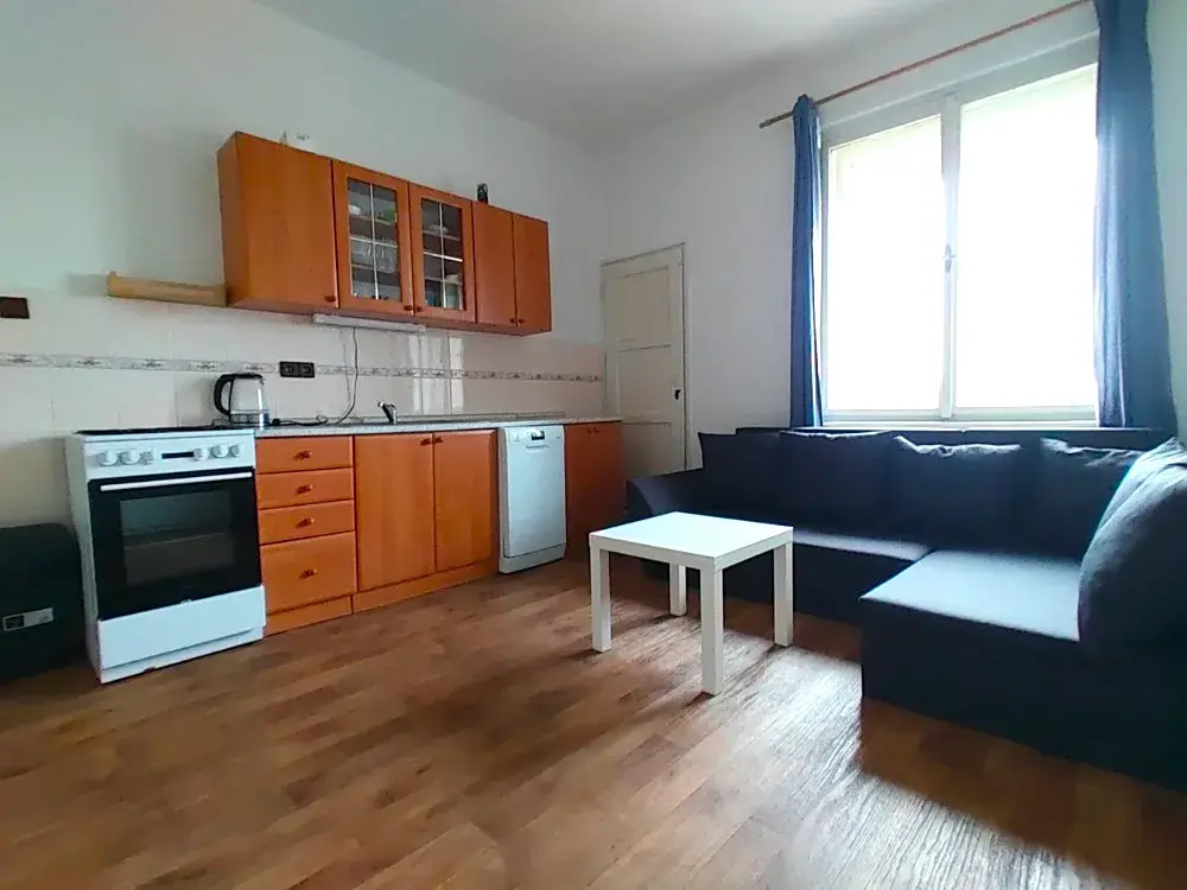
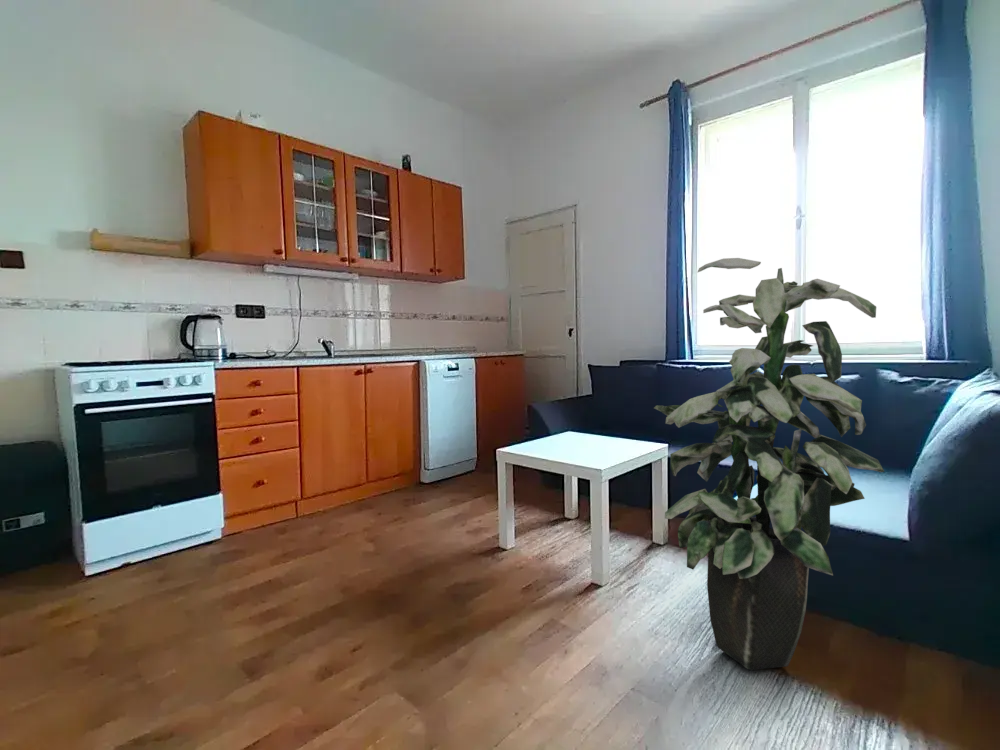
+ indoor plant (754, 456)
